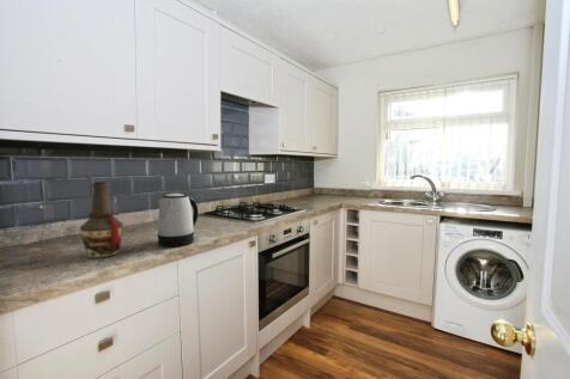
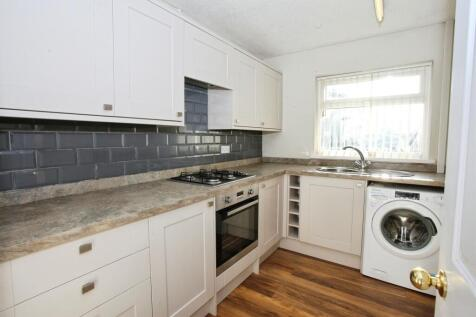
- bottle (103, 218)
- kettle (180, 216)
